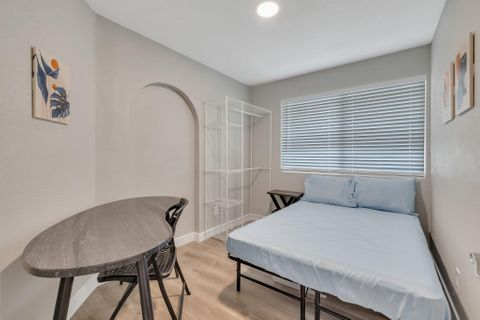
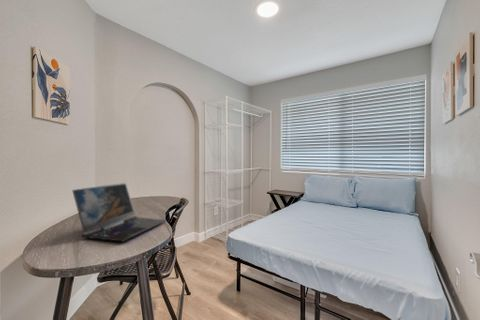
+ laptop (124, 207)
